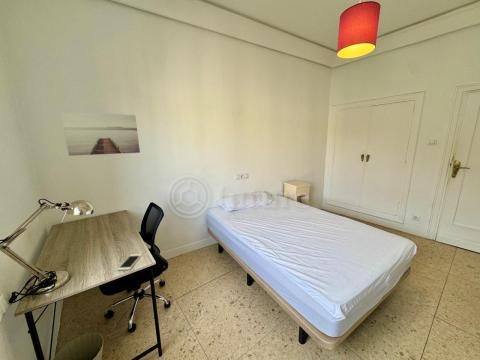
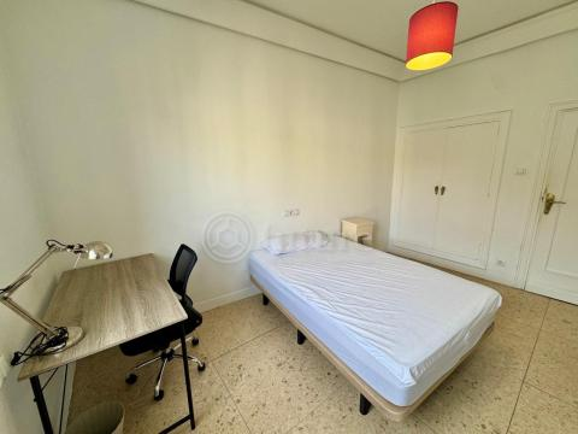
- cell phone (130, 261)
- wall art (104, 134)
